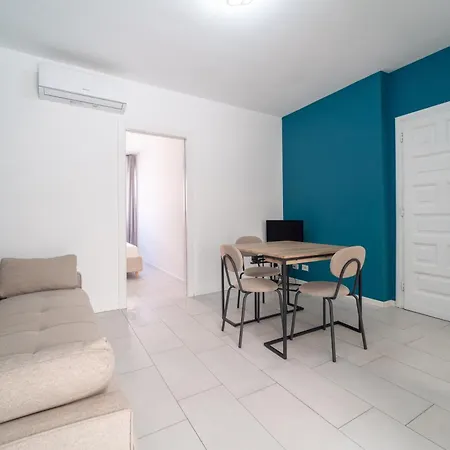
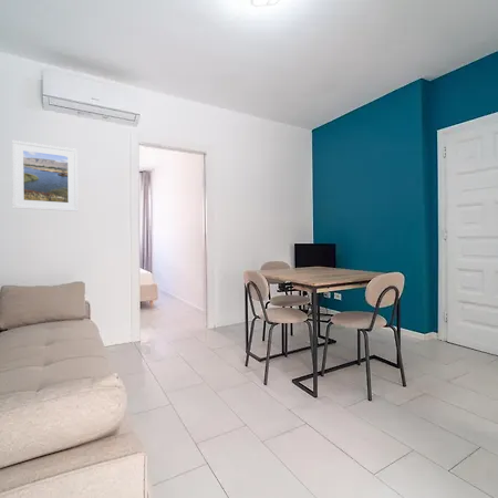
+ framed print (46, 177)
